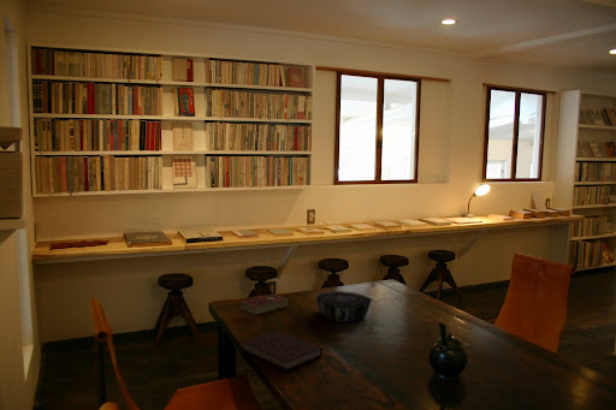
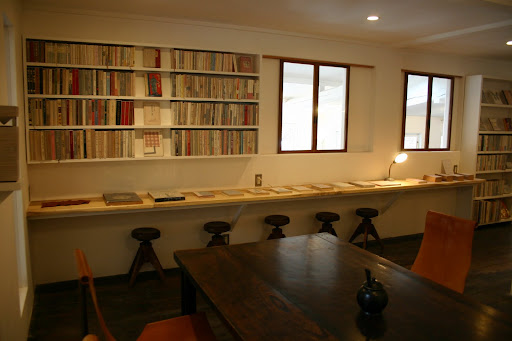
- notebook (282, 349)
- decorative bowl (342, 307)
- hardcover book (263, 303)
